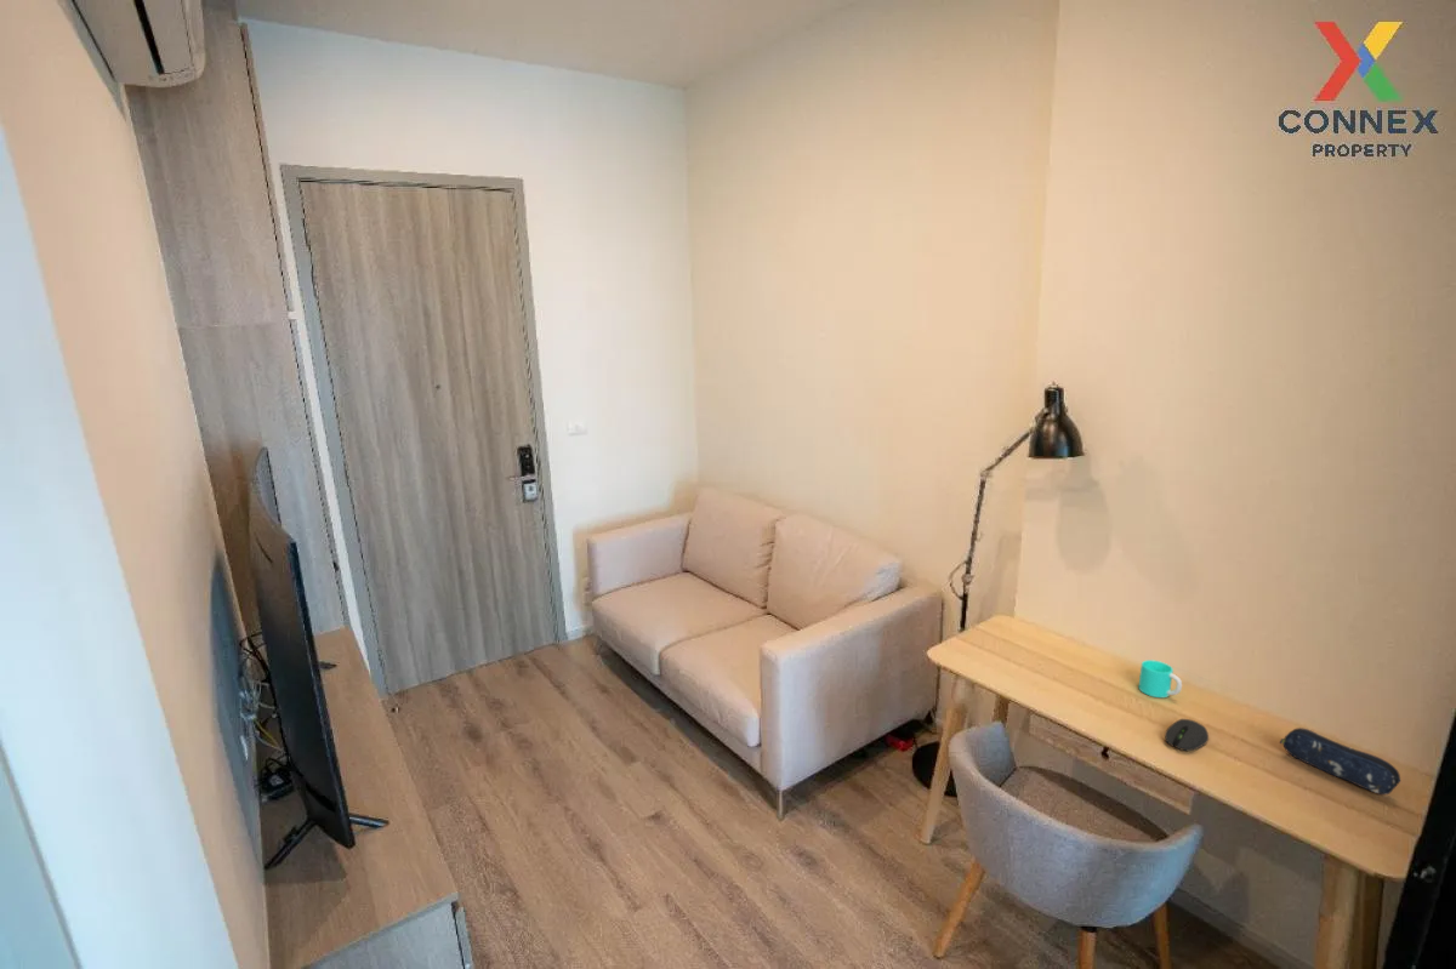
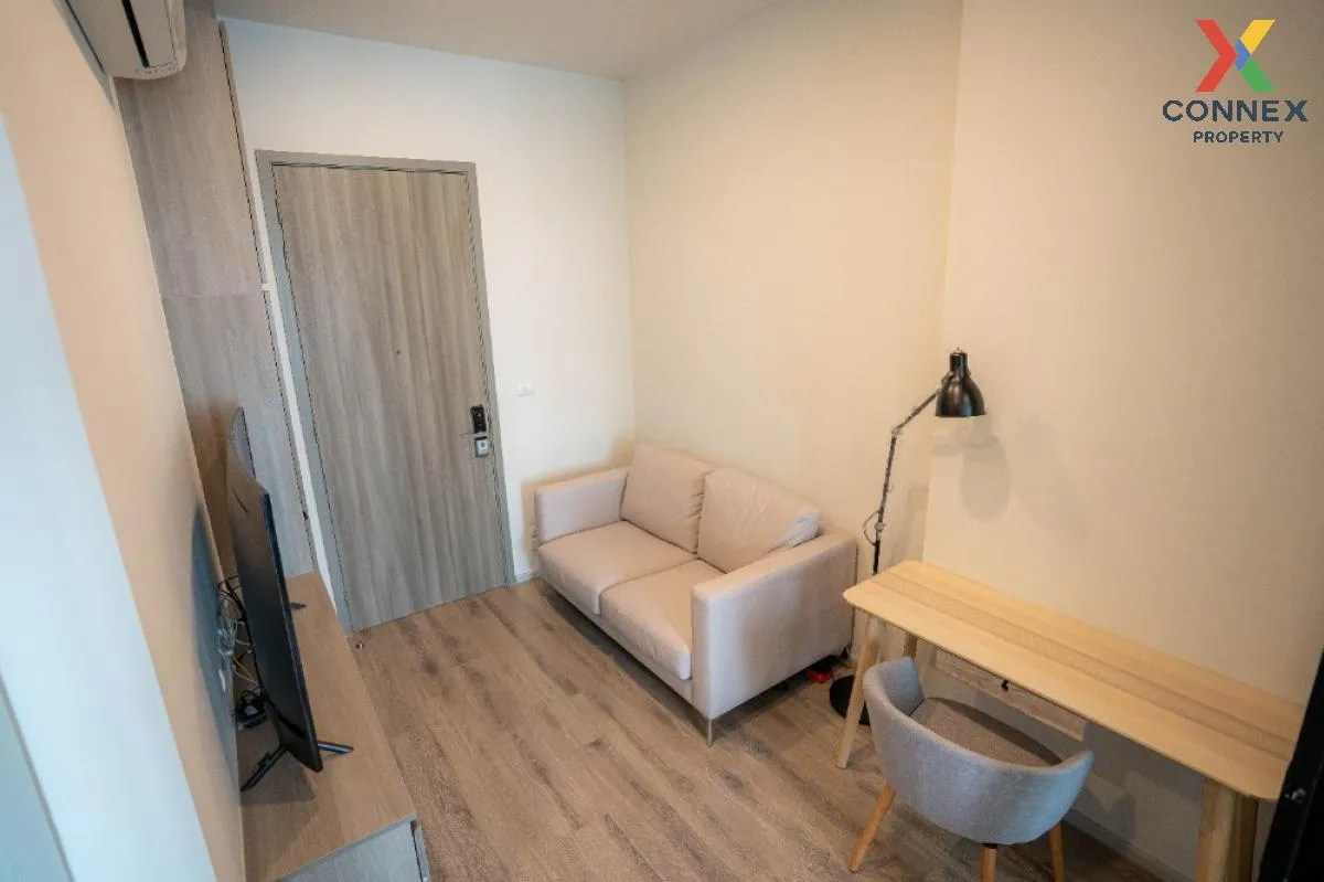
- pencil case (1338, 759)
- computer mouse (1187, 731)
- cup (1160, 680)
